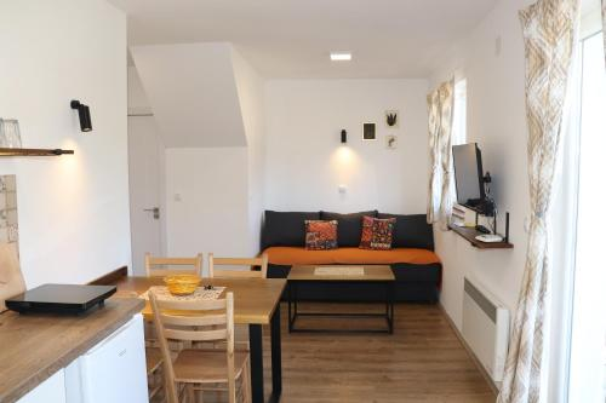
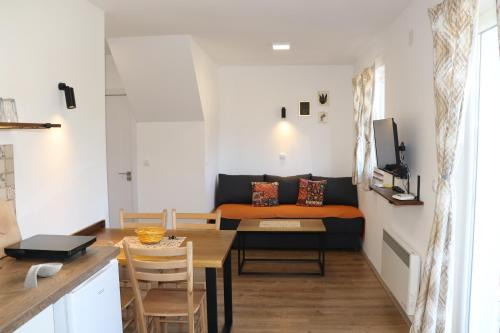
+ spoon rest (42, 270)
